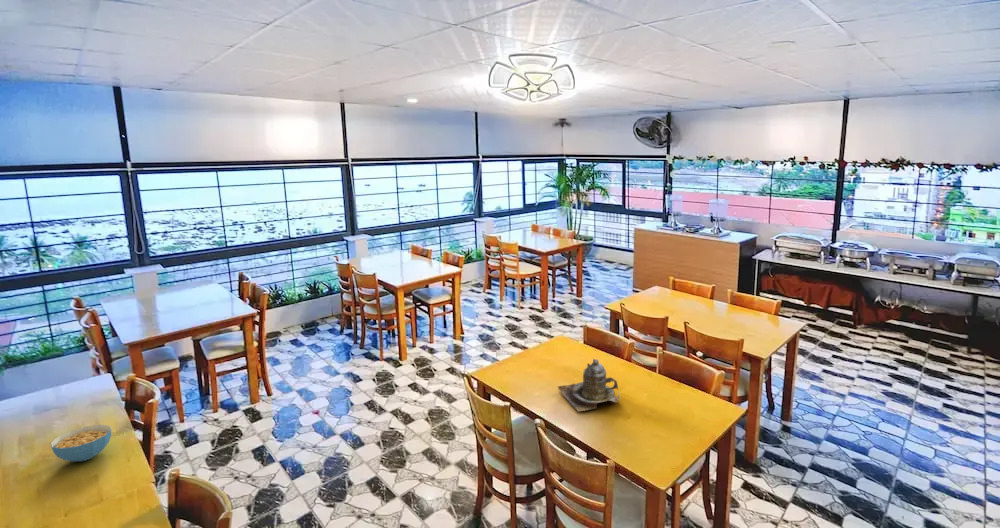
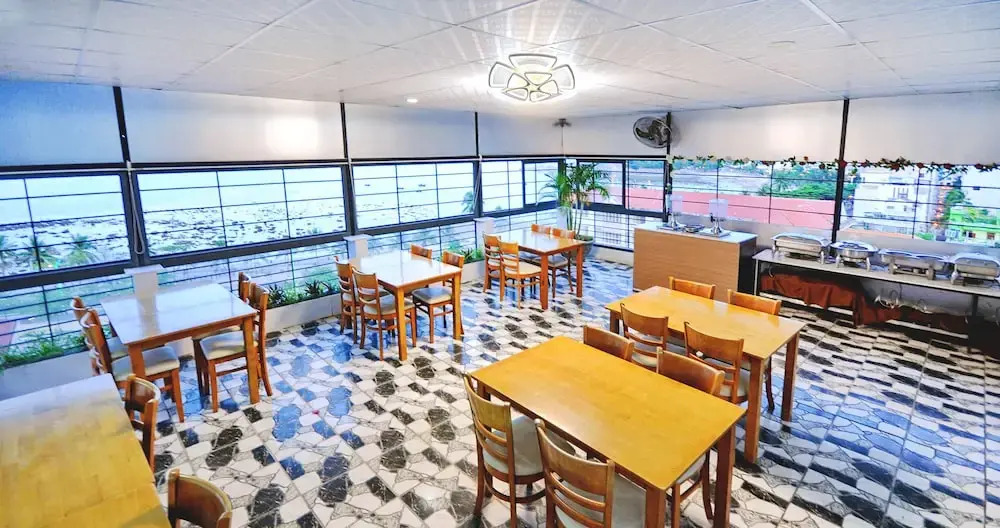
- cereal bowl (83, 446)
- teapot (589, 378)
